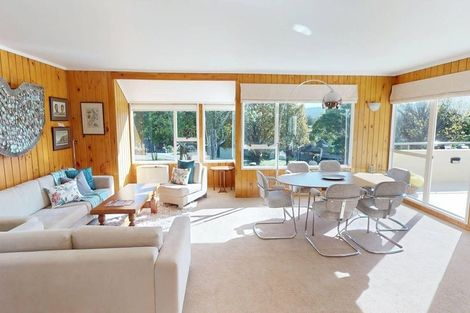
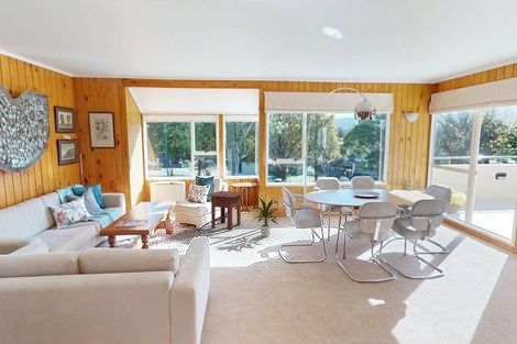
+ side table (224, 210)
+ indoor plant (266, 215)
